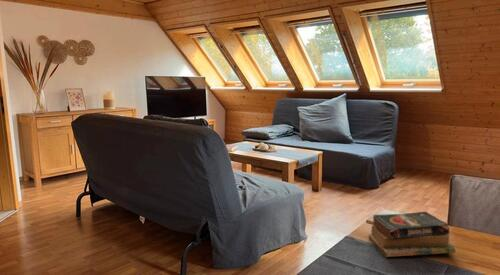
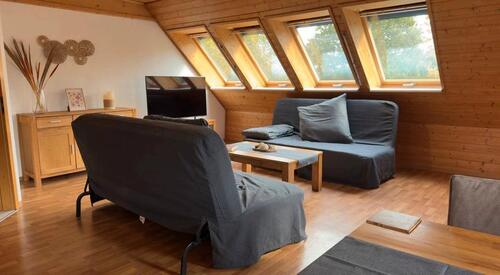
- book (409, 233)
